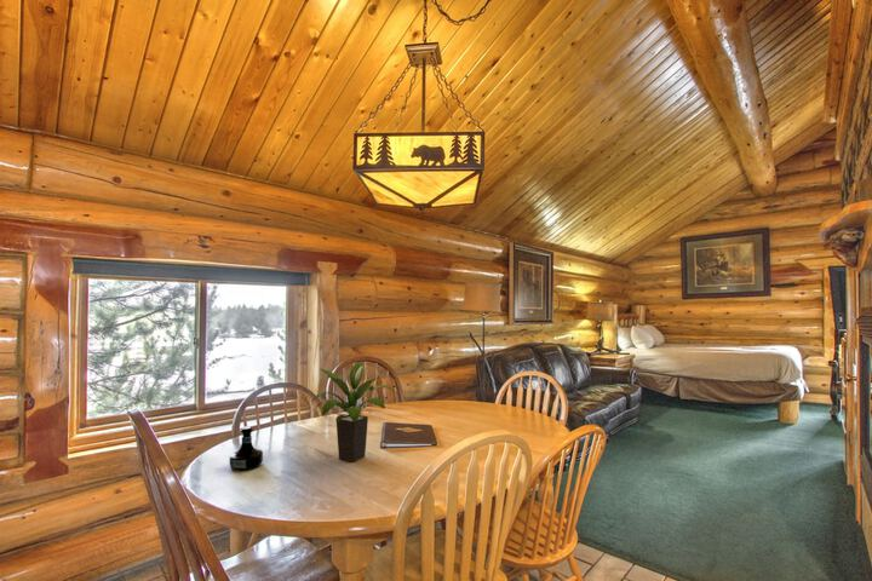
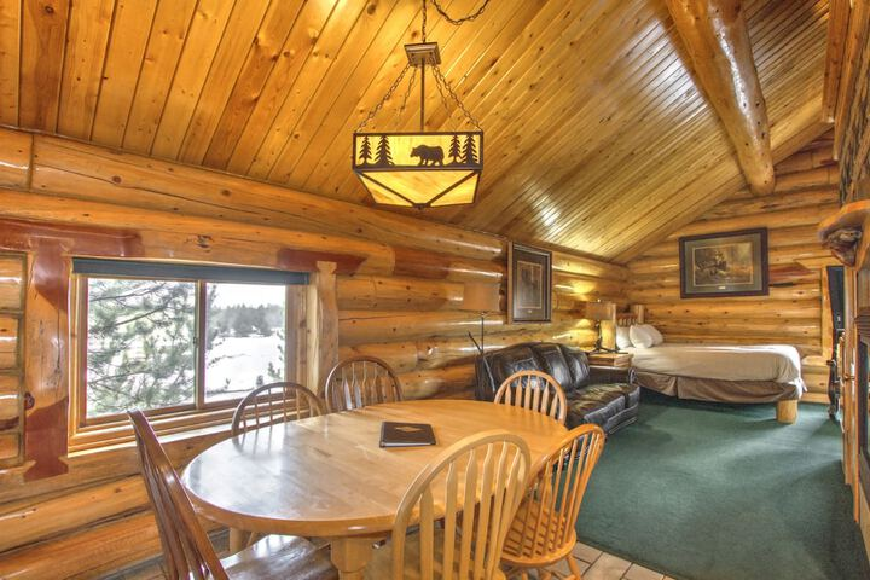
- tequila bottle (246, 445)
- potted plant (352, 412)
